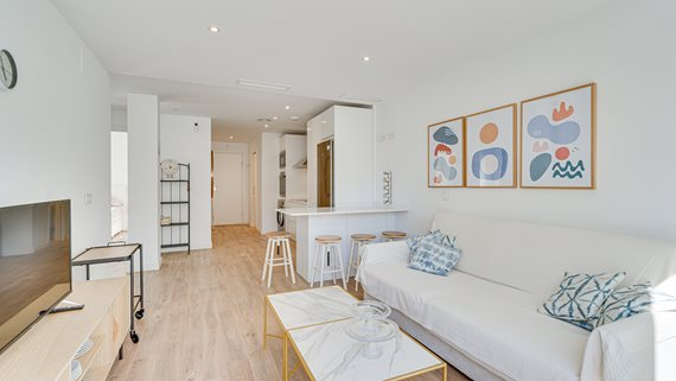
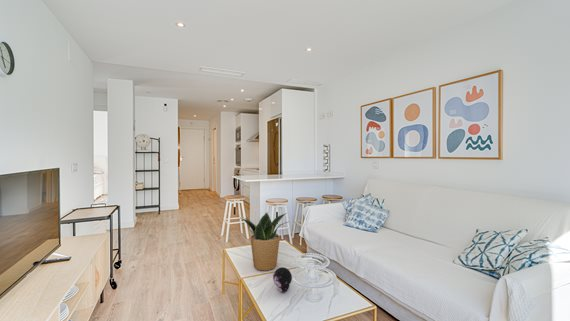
+ potted plant (264, 239)
+ decorative orb (282, 279)
